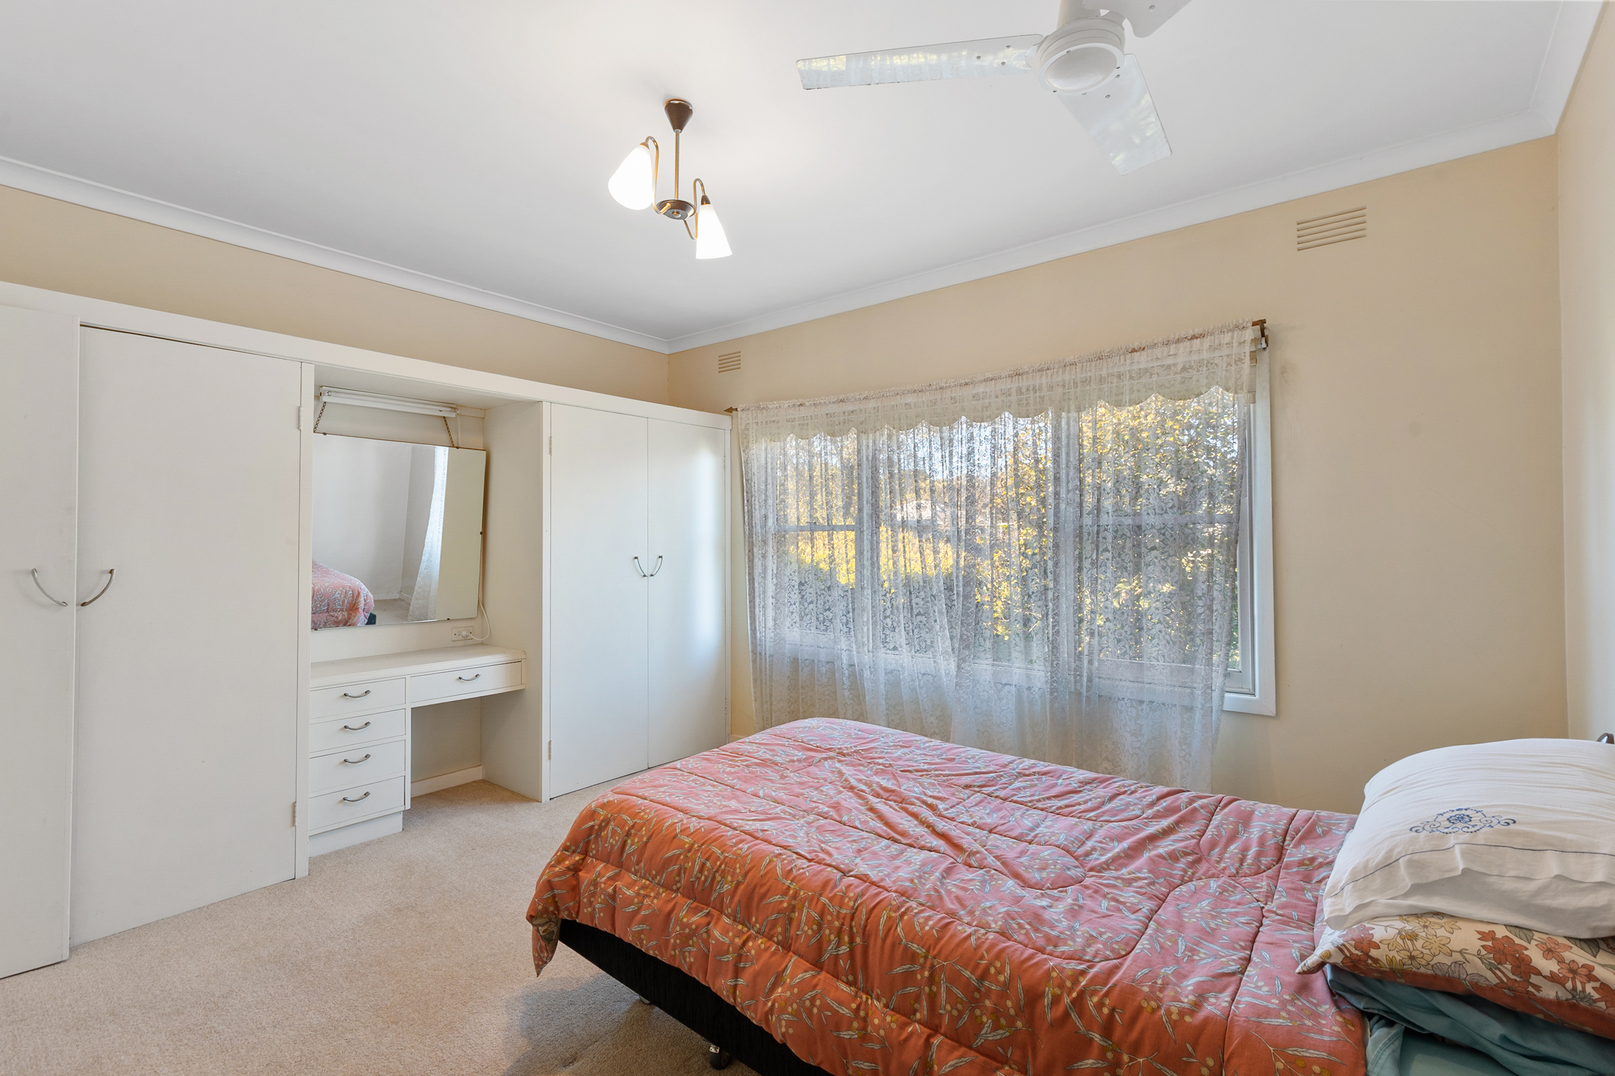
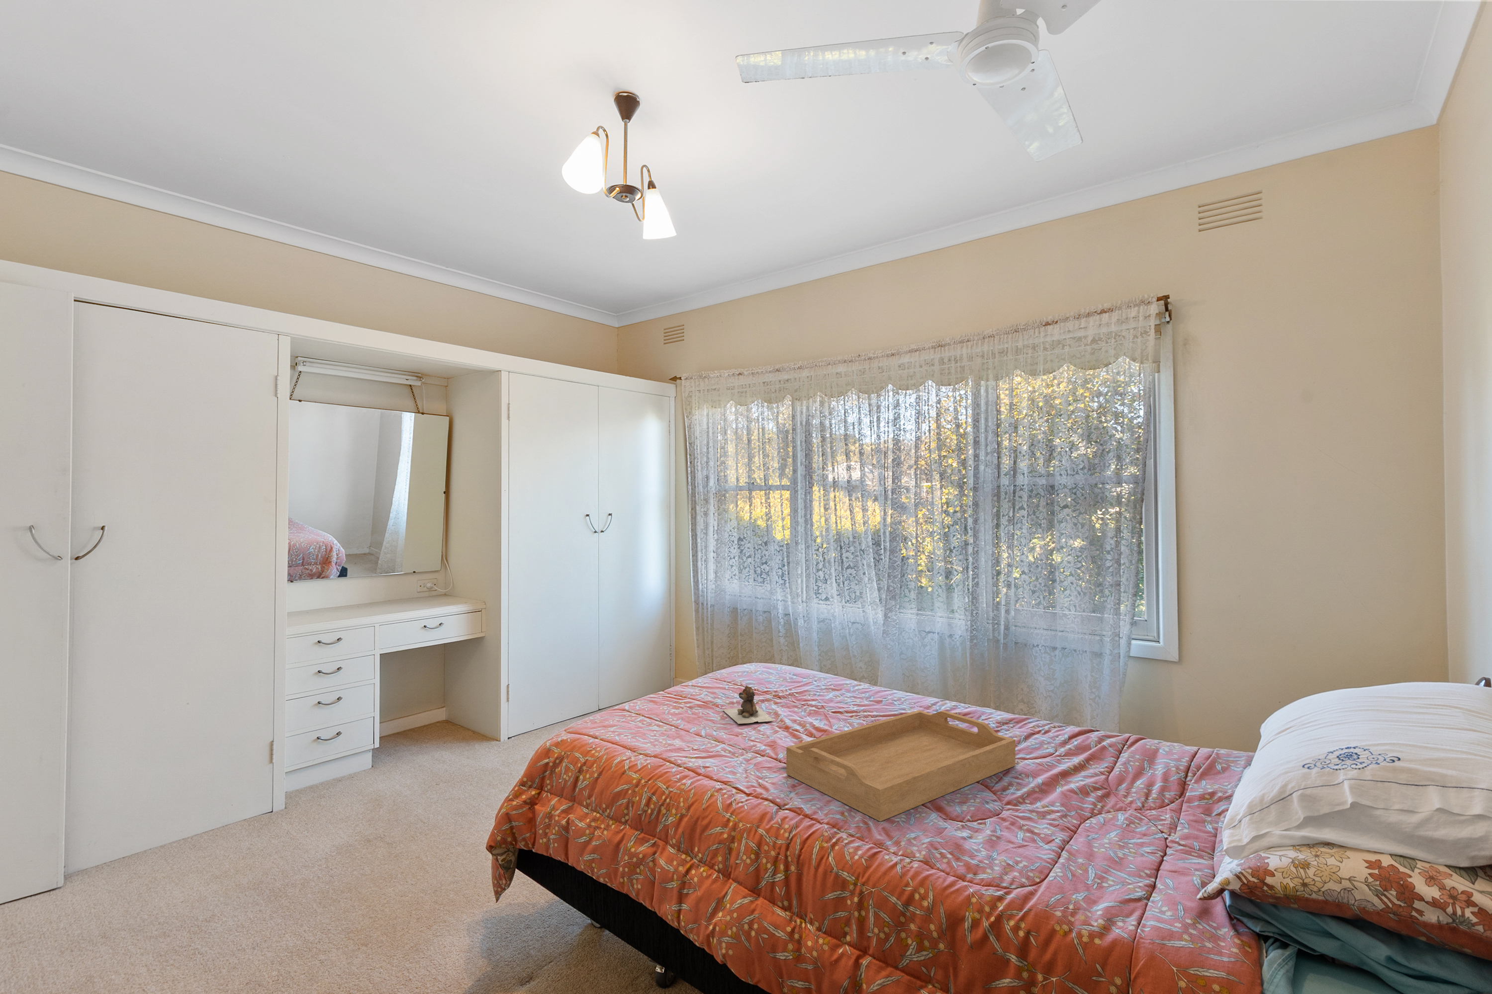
+ teddy bear (742, 699)
+ serving tray (903, 752)
